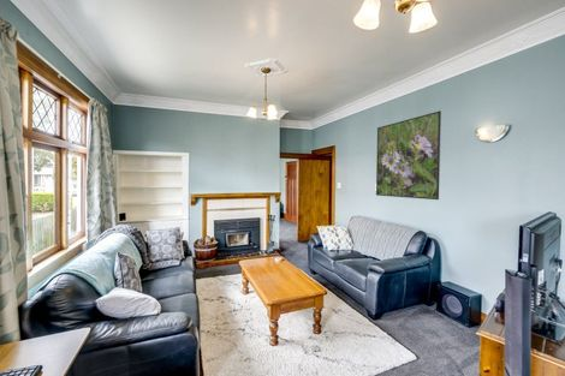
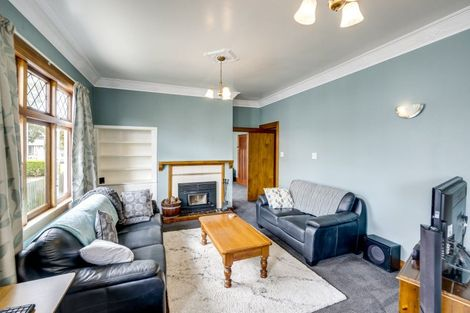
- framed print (404, 159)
